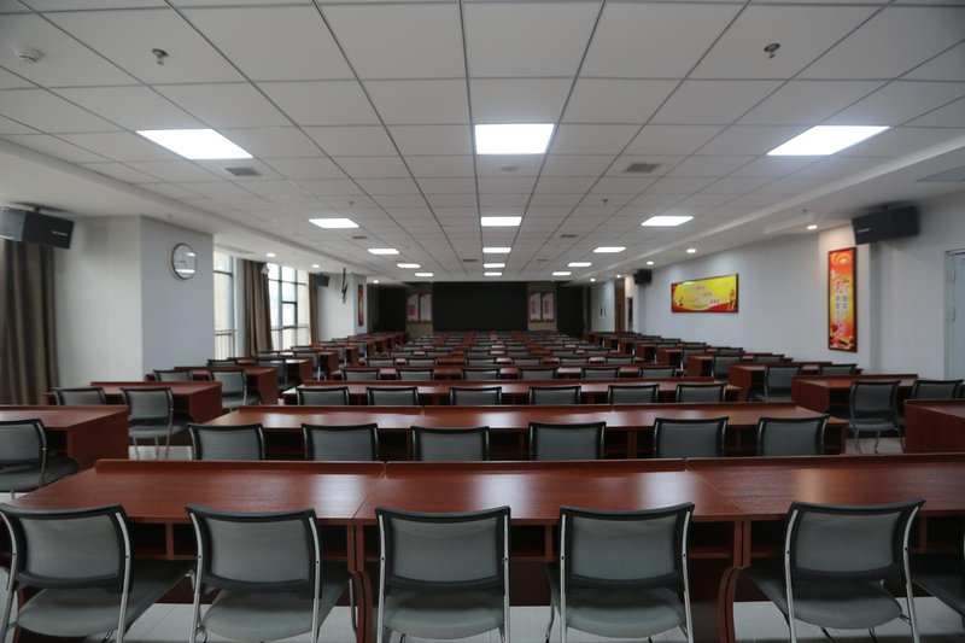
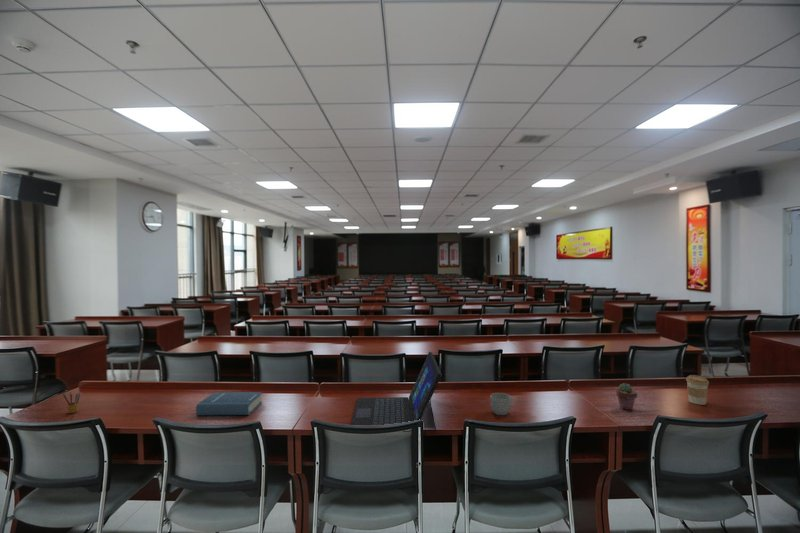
+ hardback book (230, 403)
+ mug (503, 404)
+ pencil box (71, 401)
+ coffee cup (697, 389)
+ potted succulent (626, 395)
+ laptop (395, 397)
